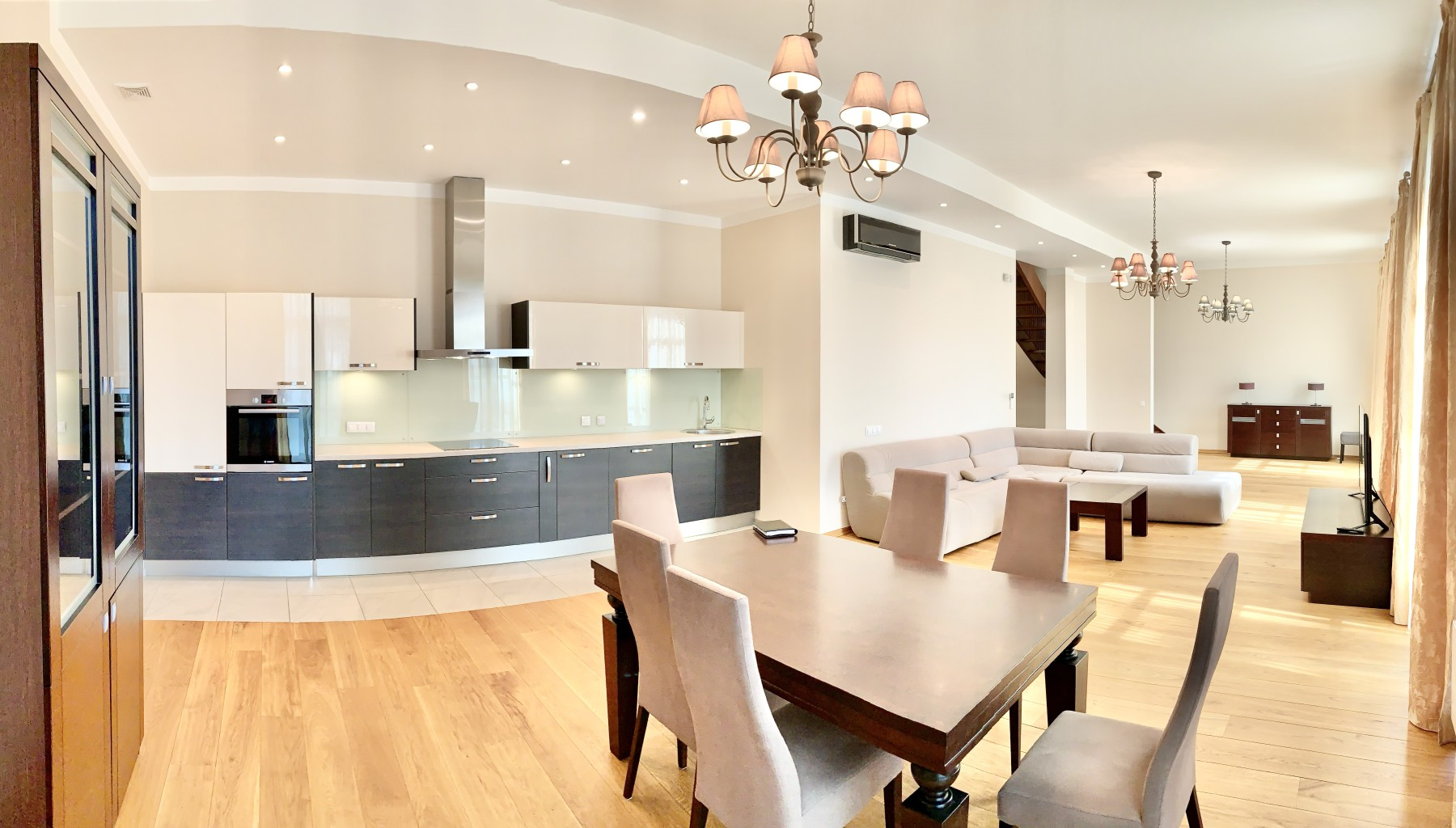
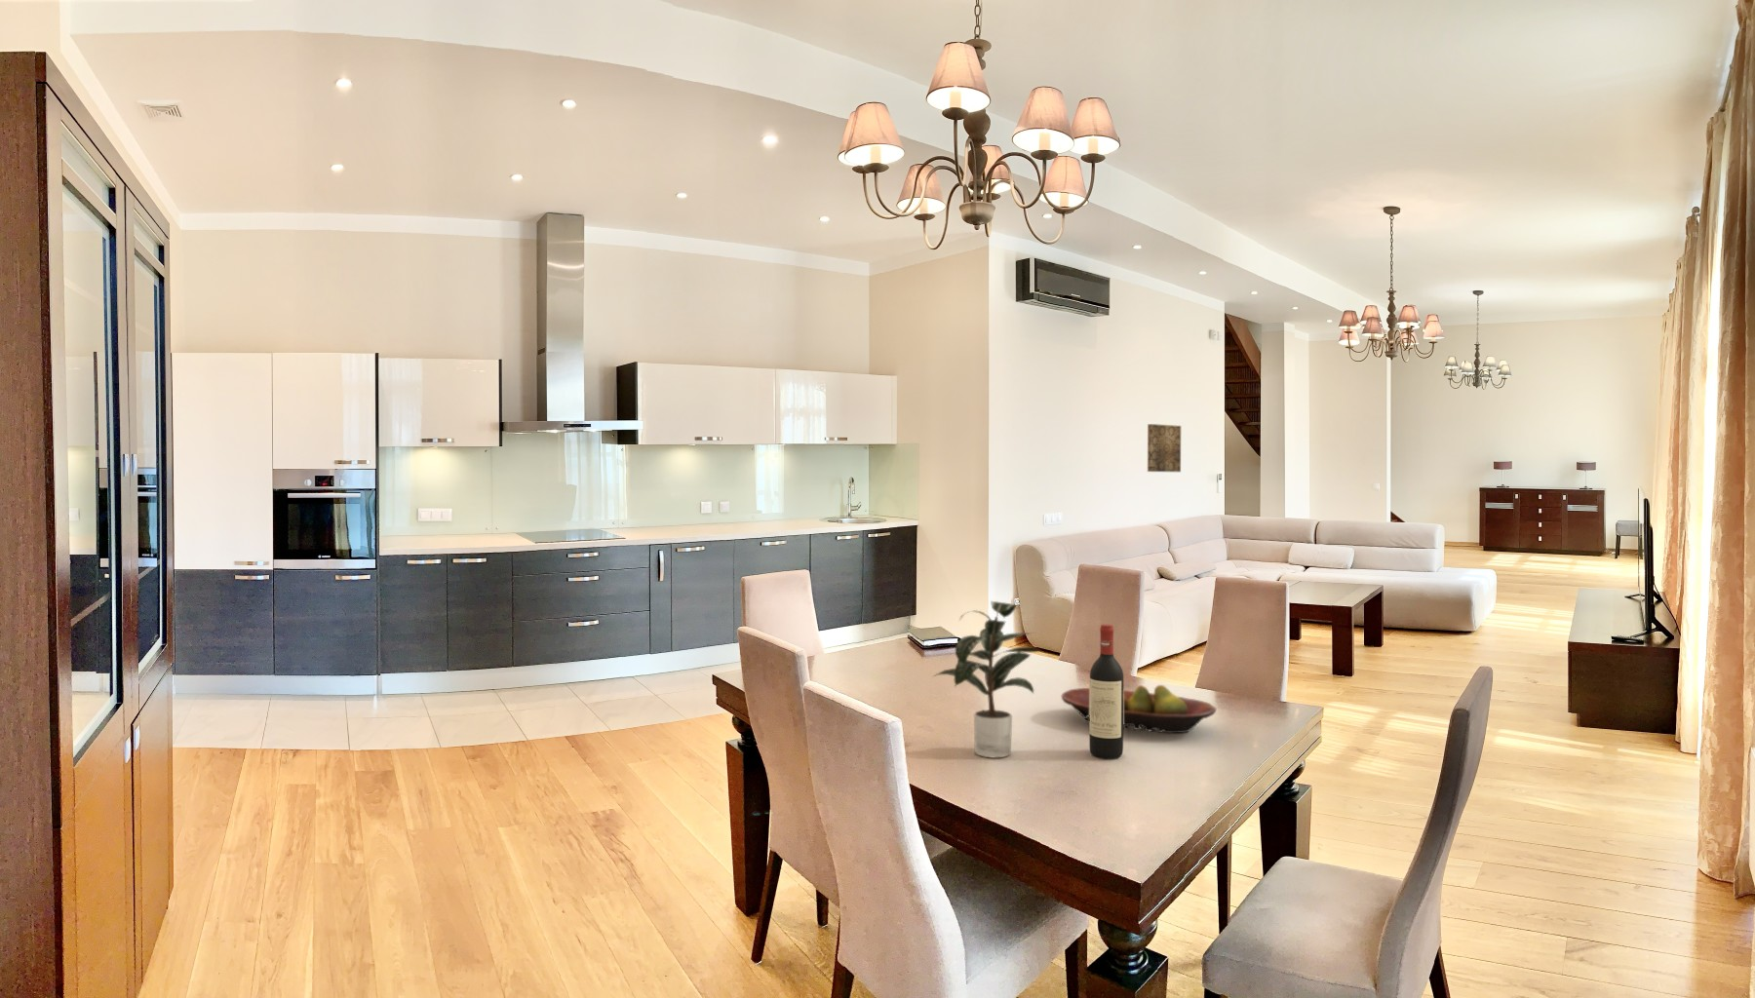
+ potted plant (985, 679)
+ wall art (1164, 448)
+ fruit bowl (1135, 703)
+ wine bottle (1105, 689)
